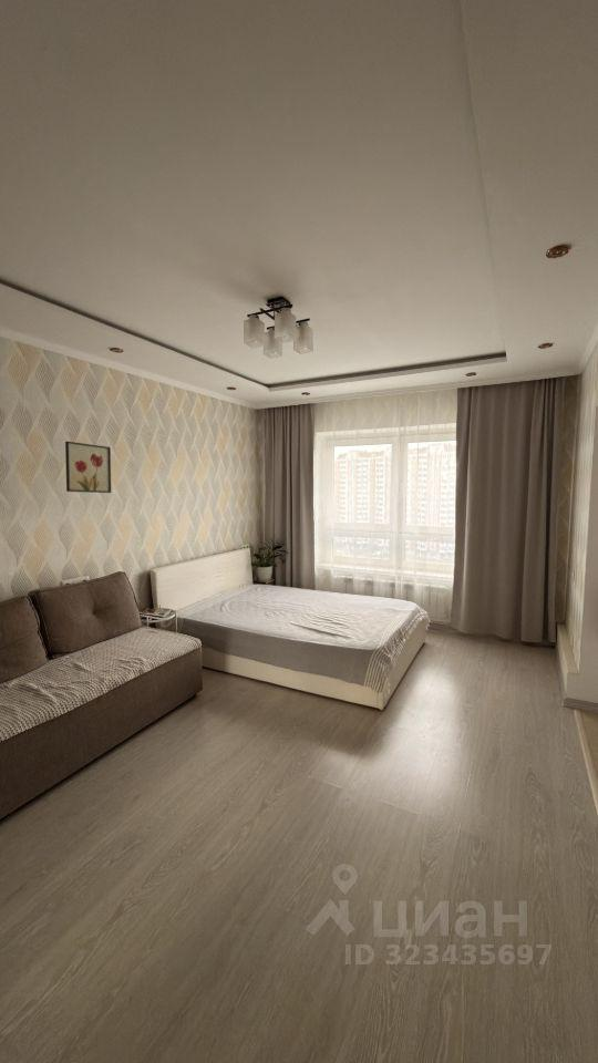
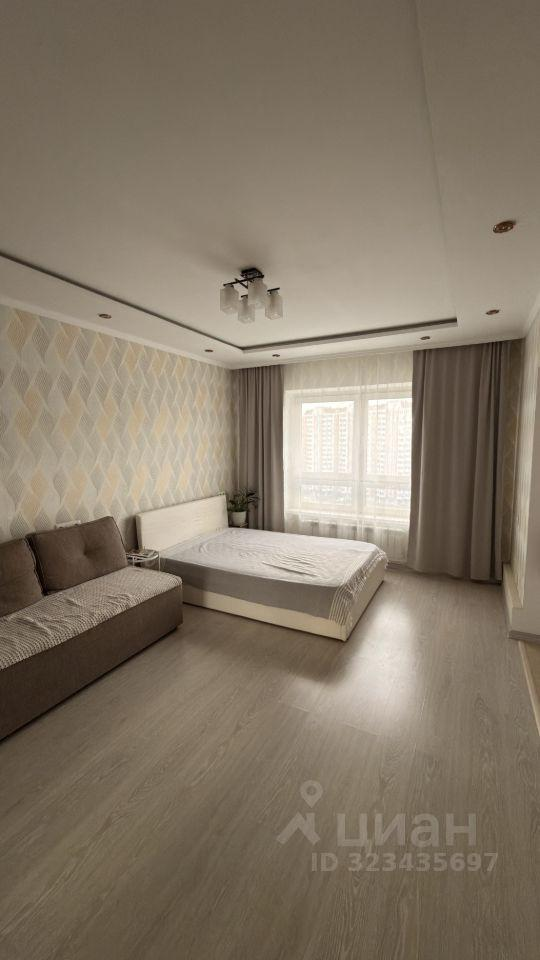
- wall art (89, 468)
